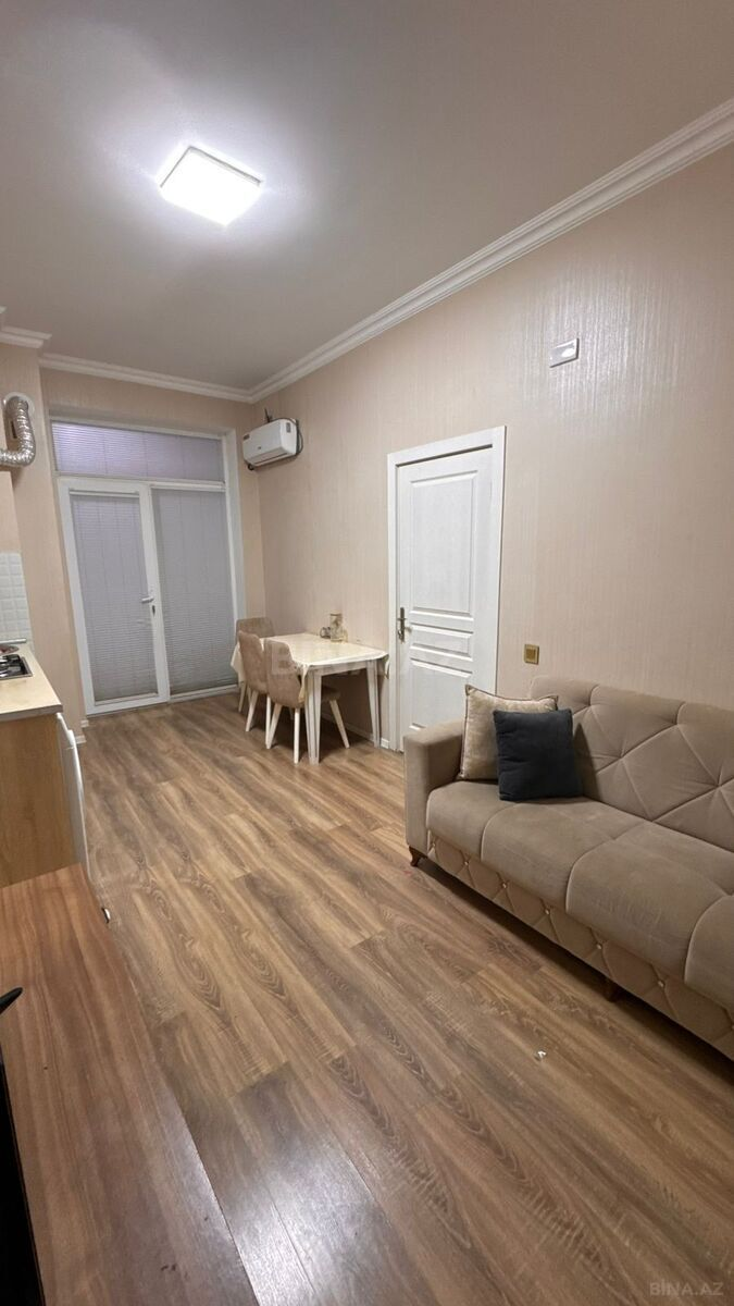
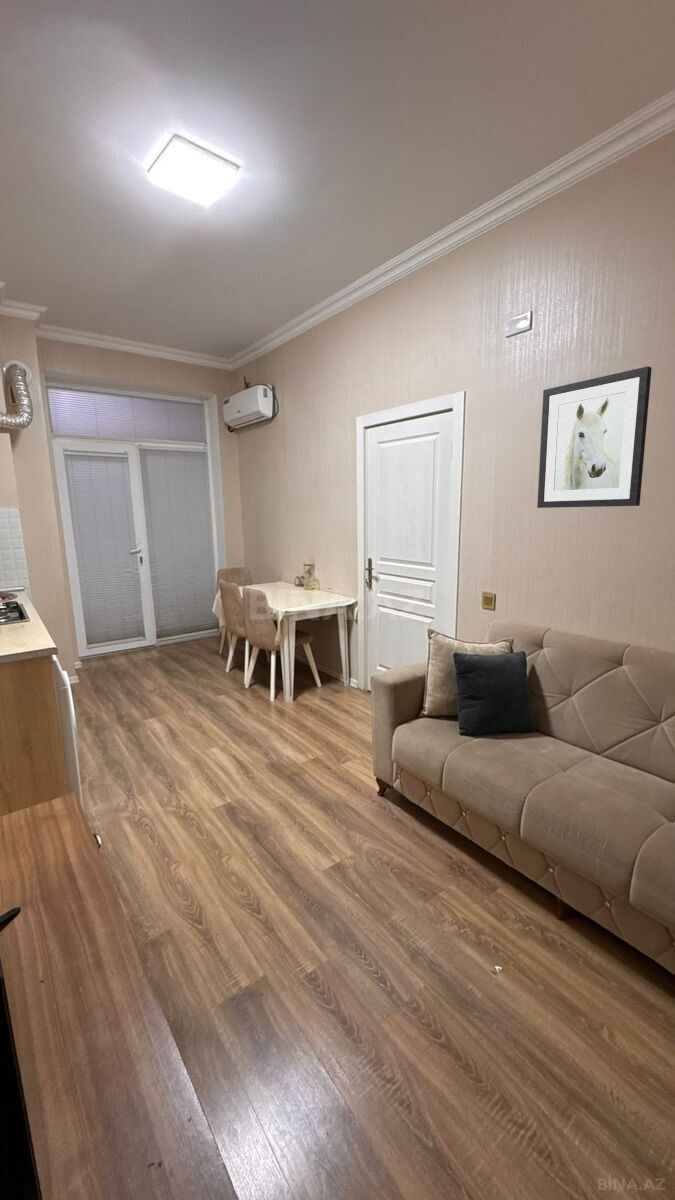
+ wall art (588, 444)
